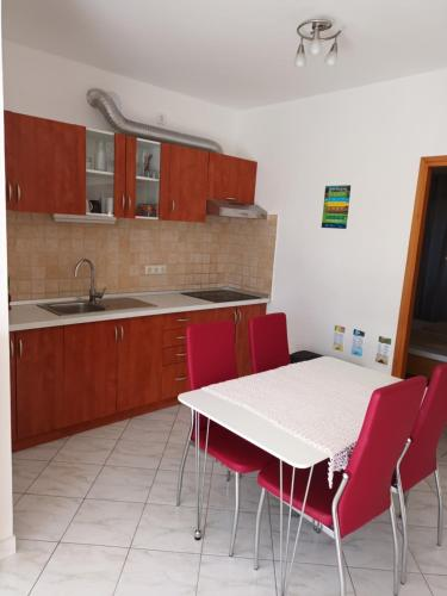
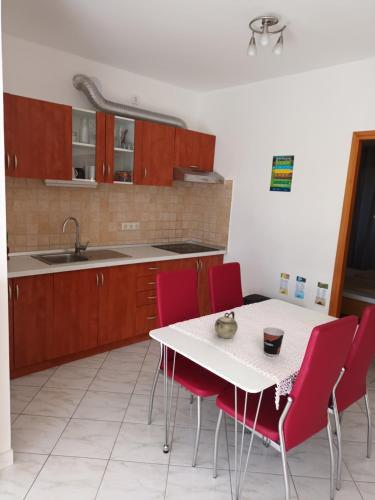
+ teapot (225, 325)
+ cup (272, 342)
